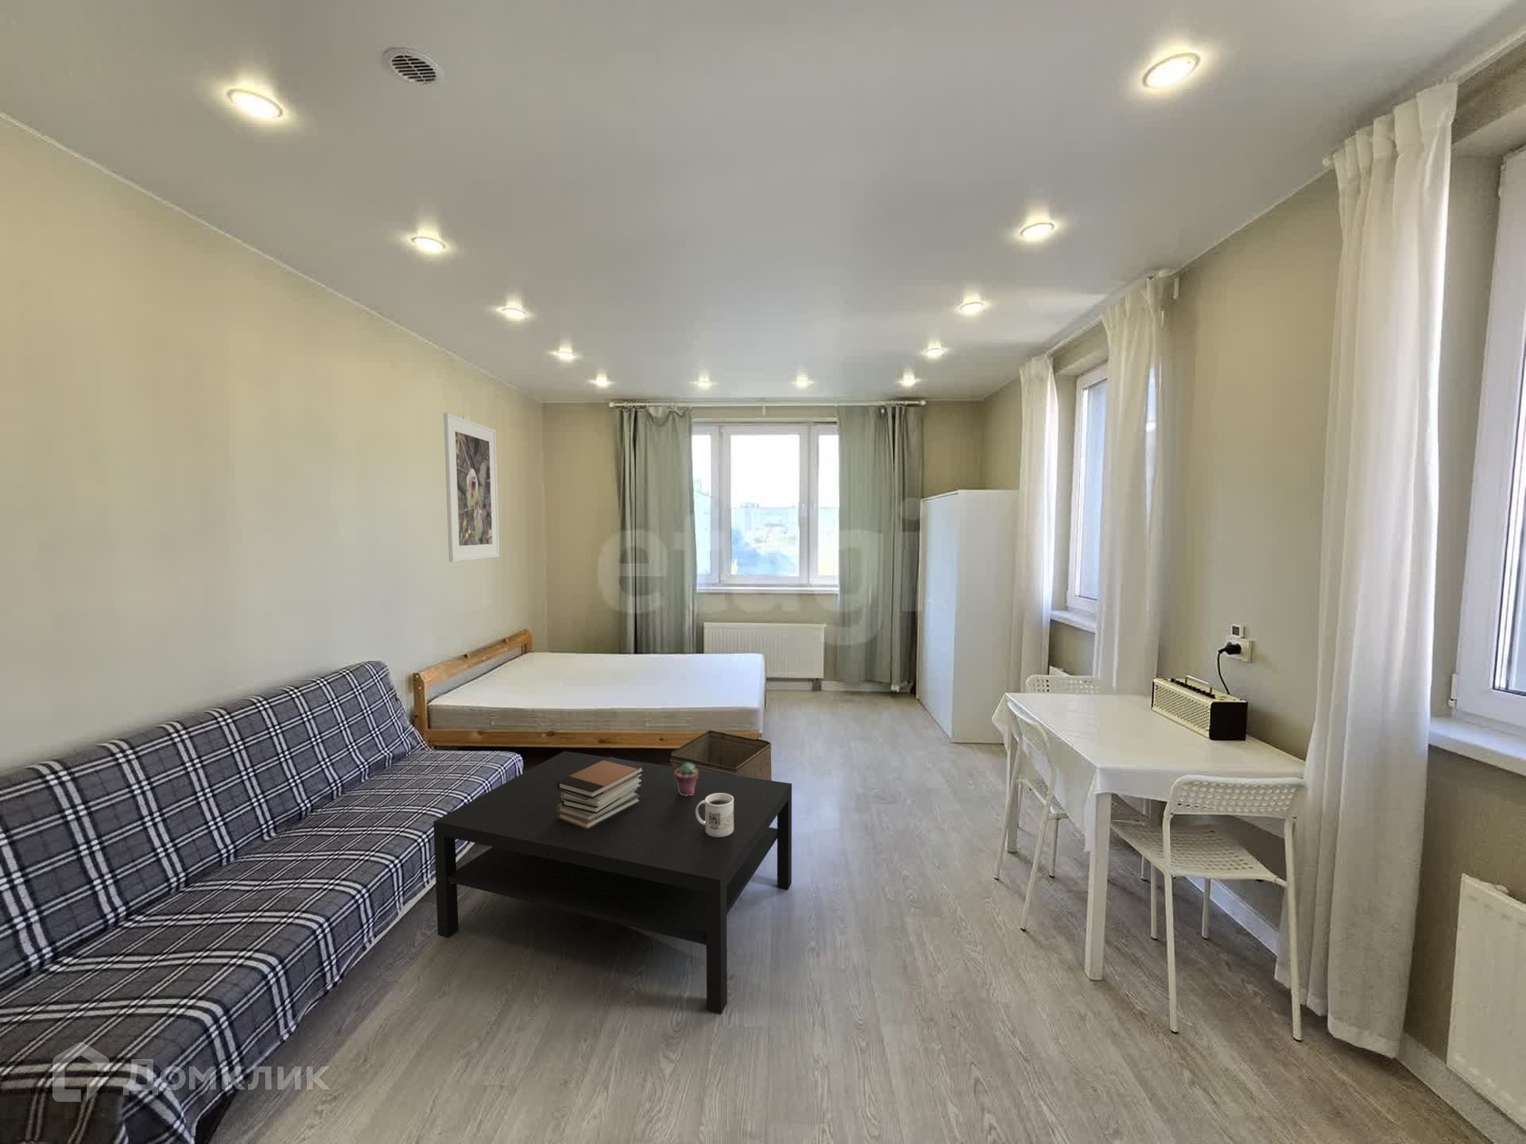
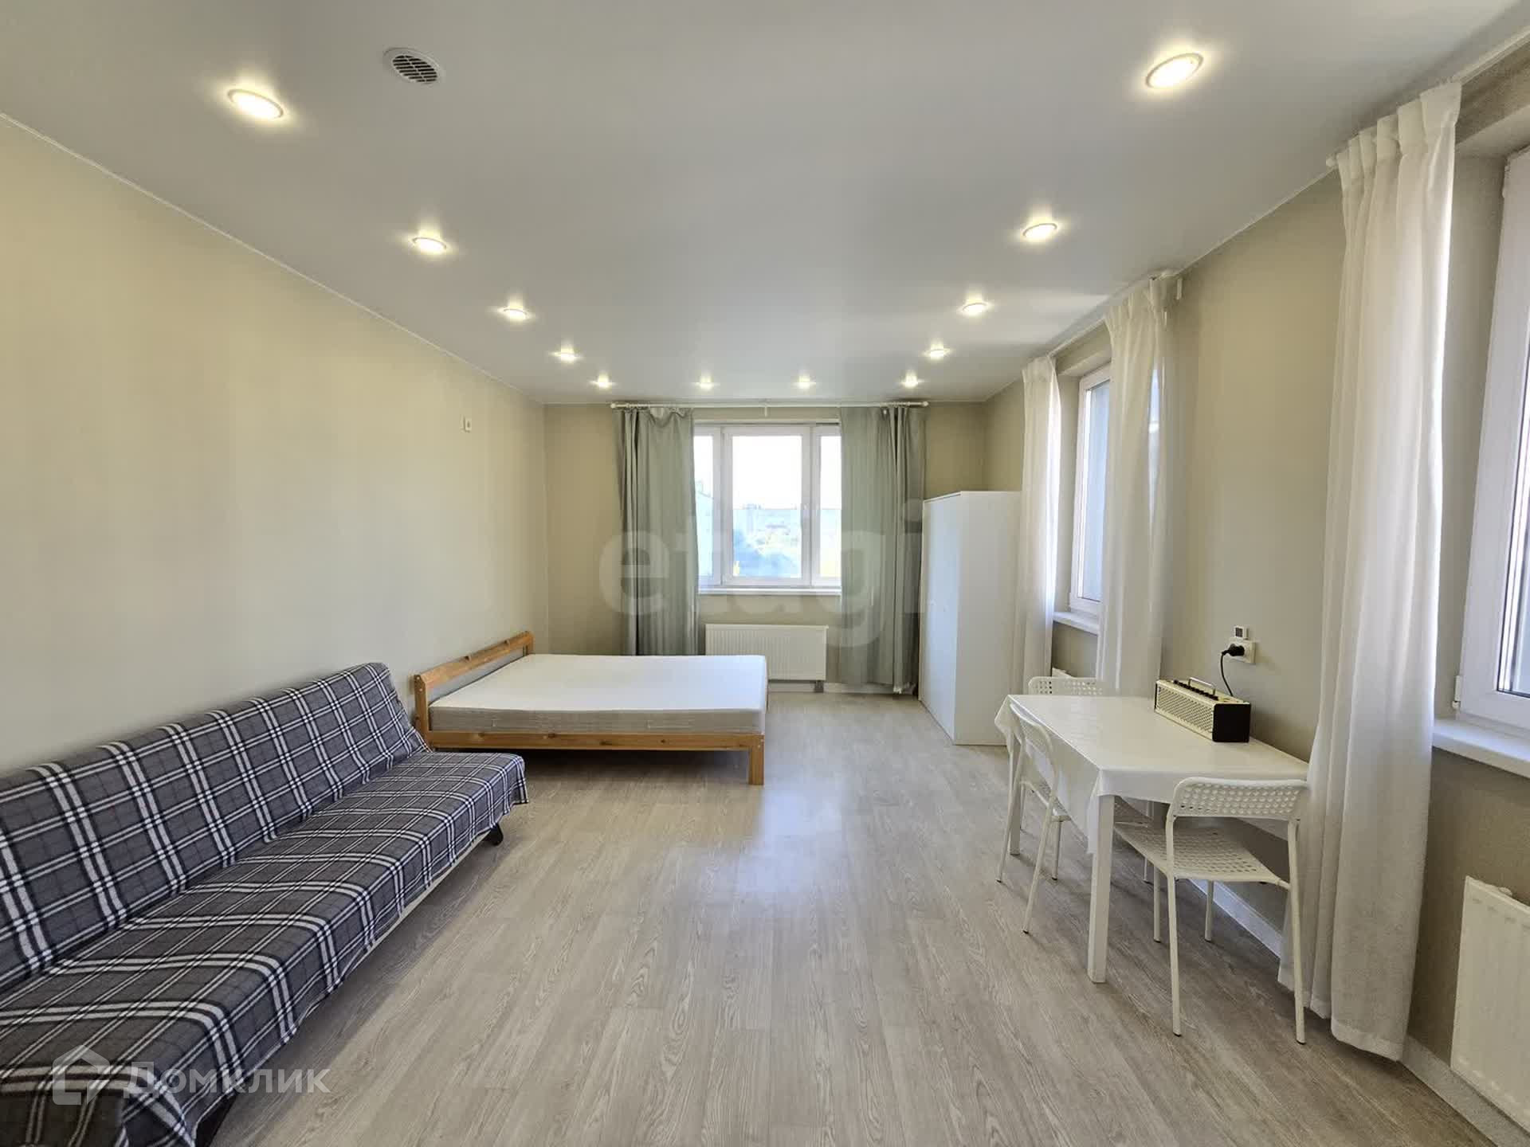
- mug (716, 812)
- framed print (473, 491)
- book stack (602, 790)
- storage bin (721, 773)
- coffee table (626, 854)
- potted succulent (686, 777)
